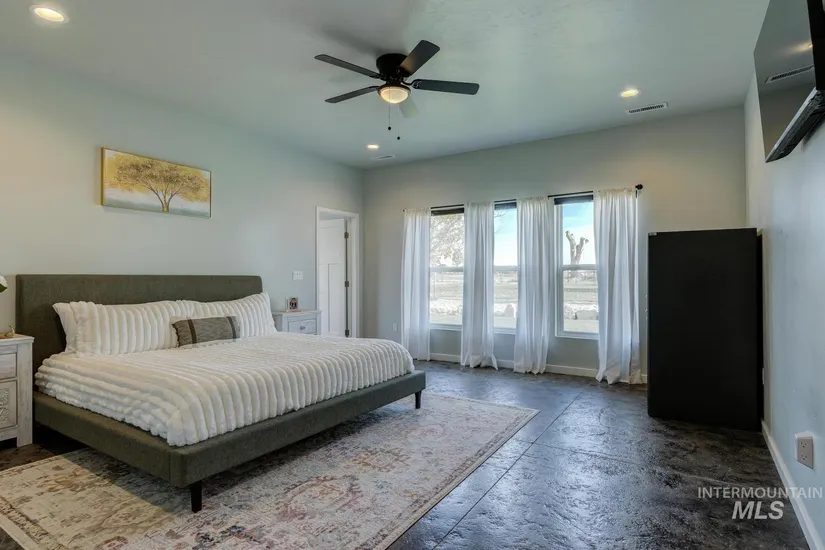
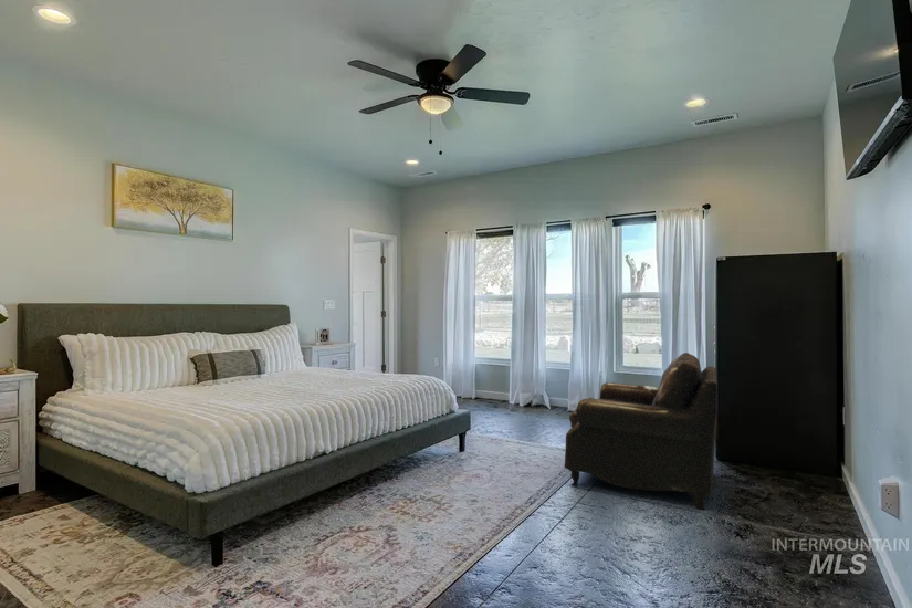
+ leather (641, 417)
